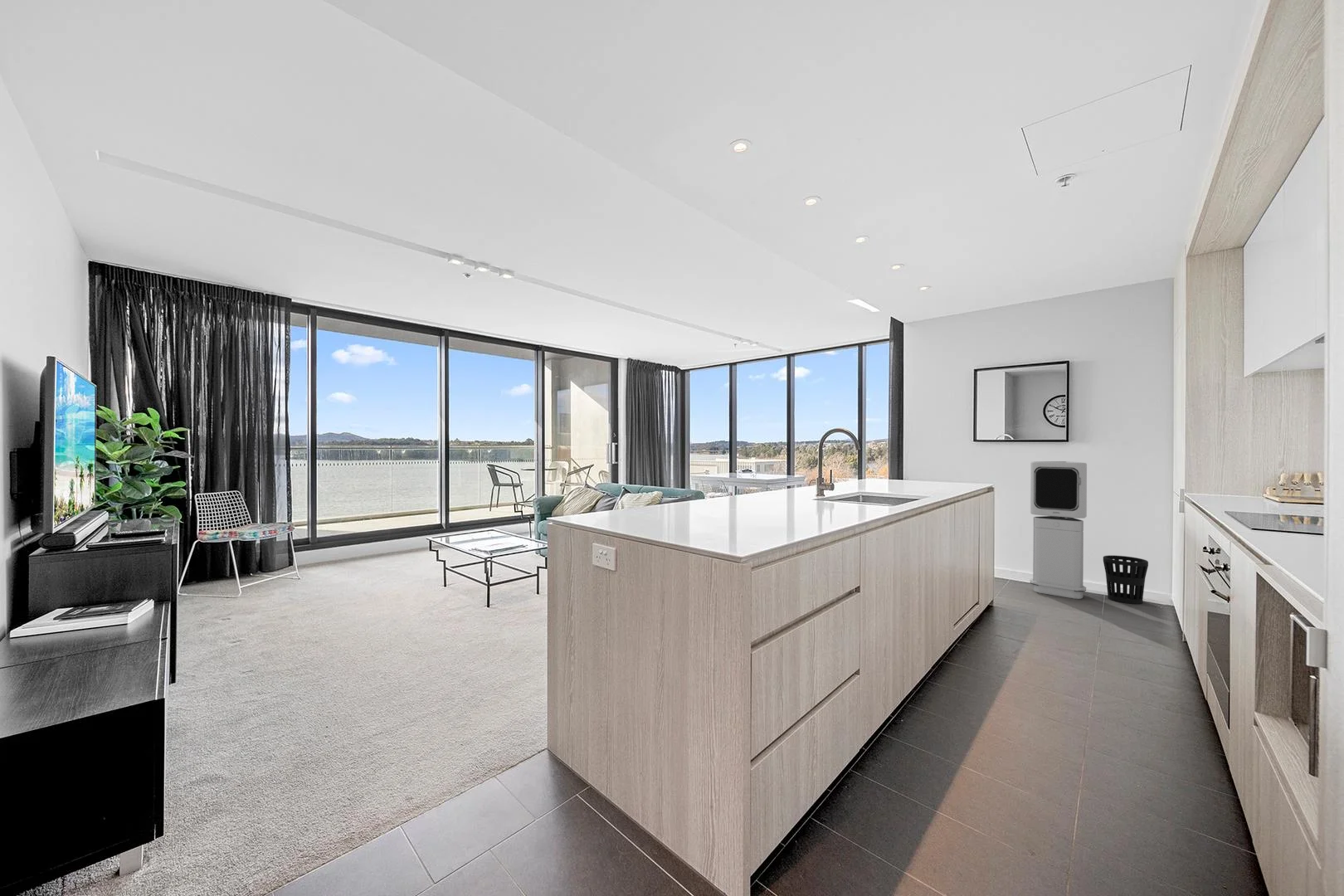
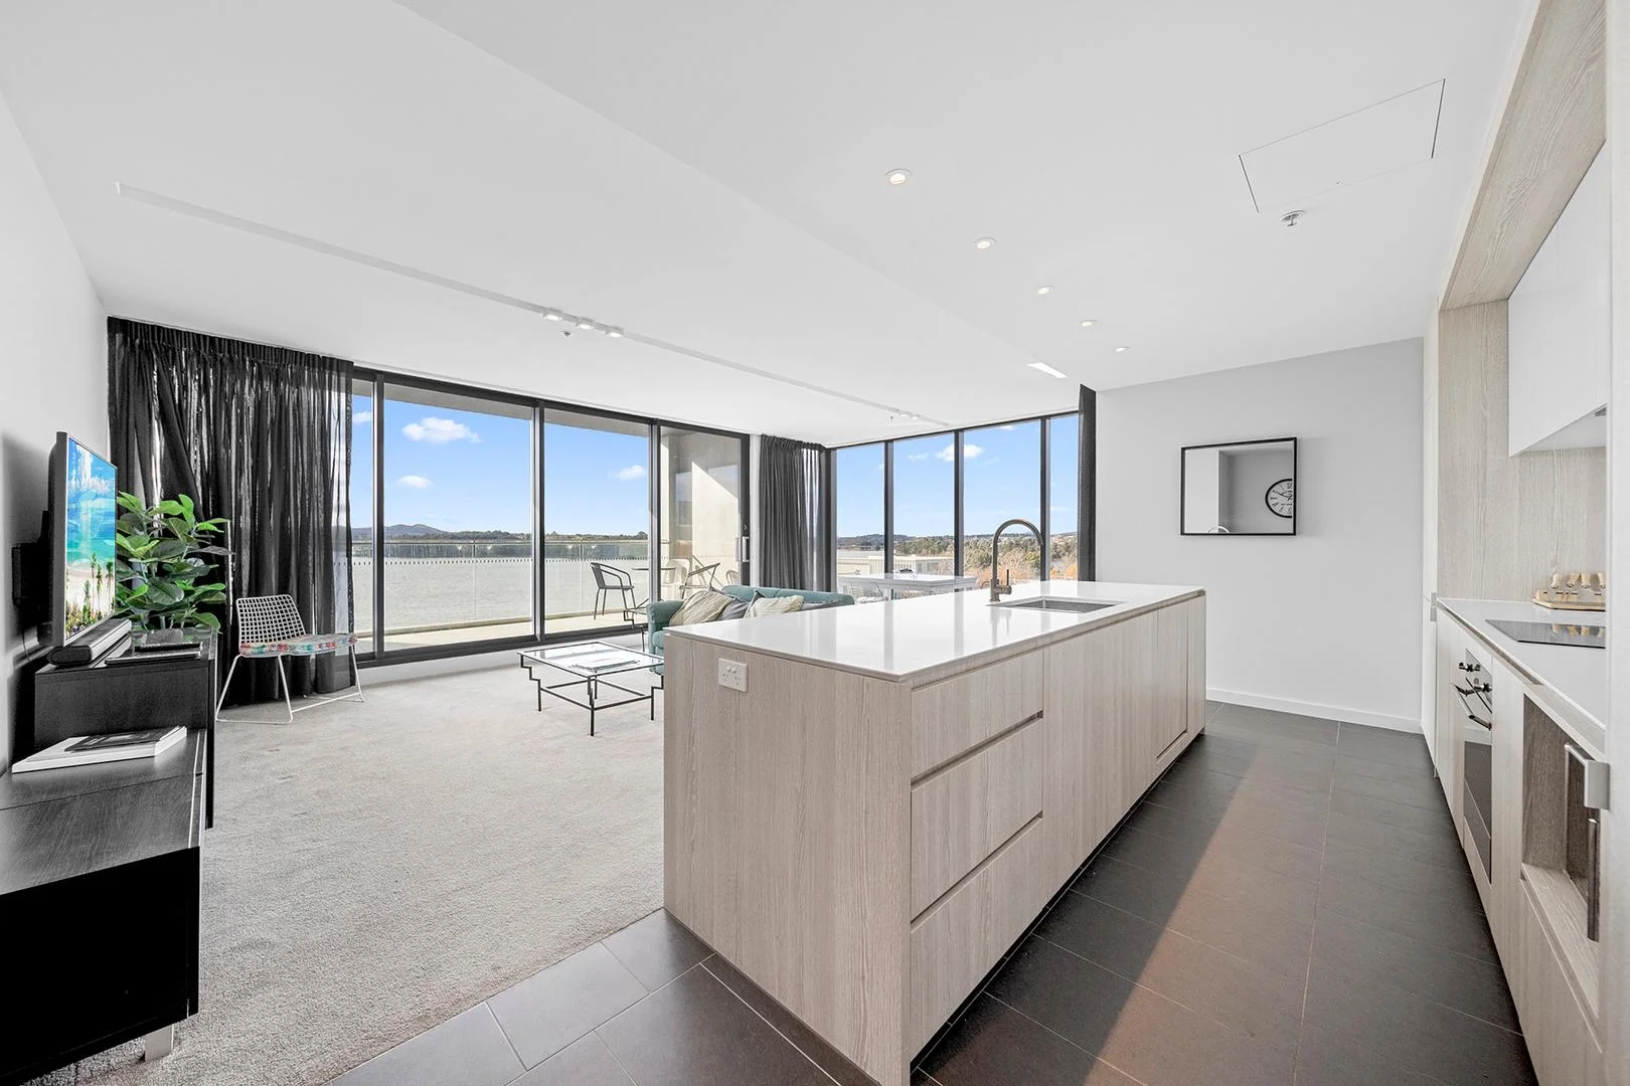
- wastebasket (1125, 579)
- air purifier (1060, 526)
